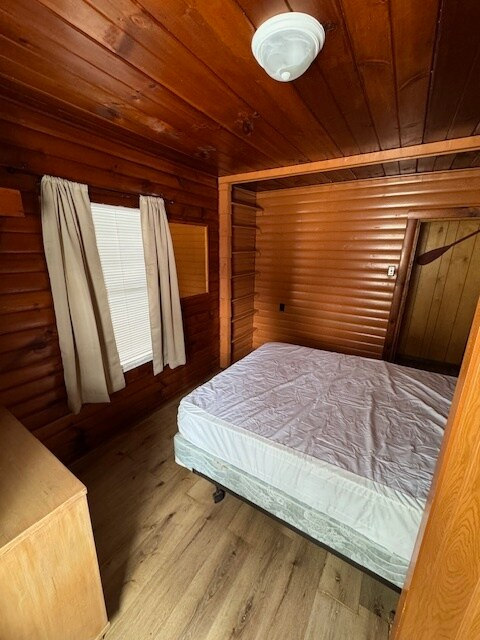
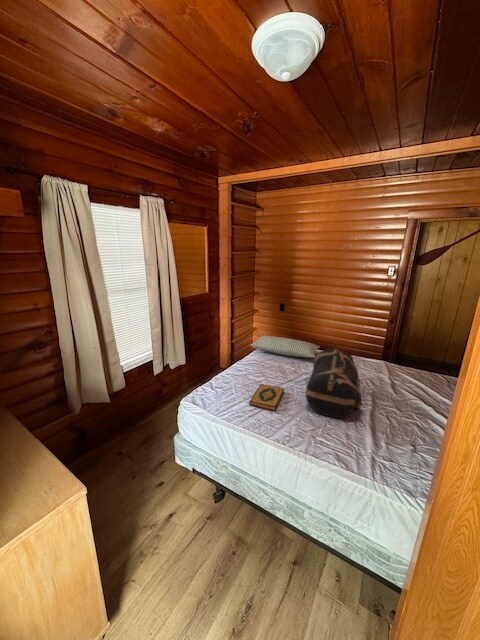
+ duffel bag (336, 377)
+ pillow (284, 346)
+ hardback book (267, 396)
